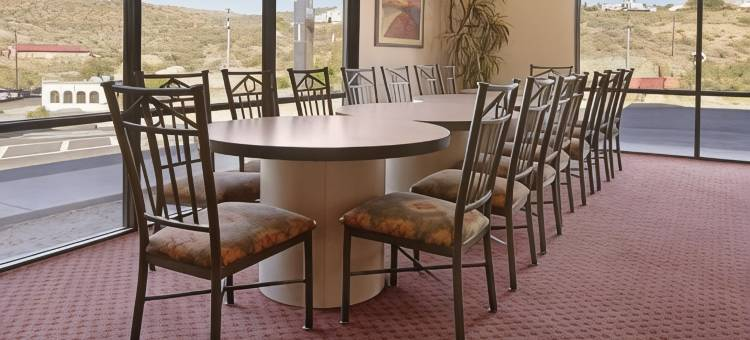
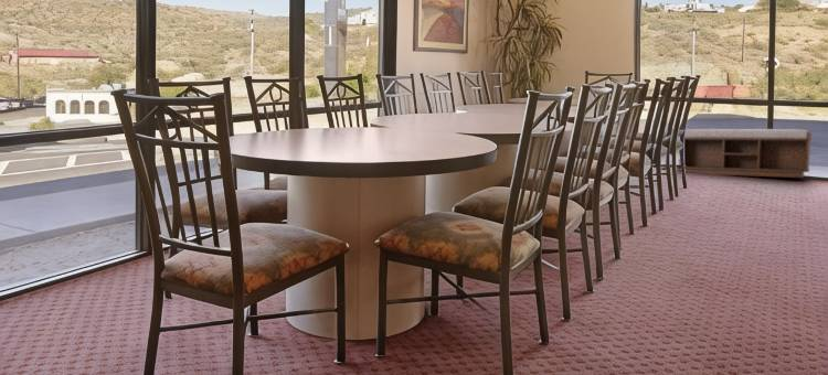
+ bench (742, 151)
